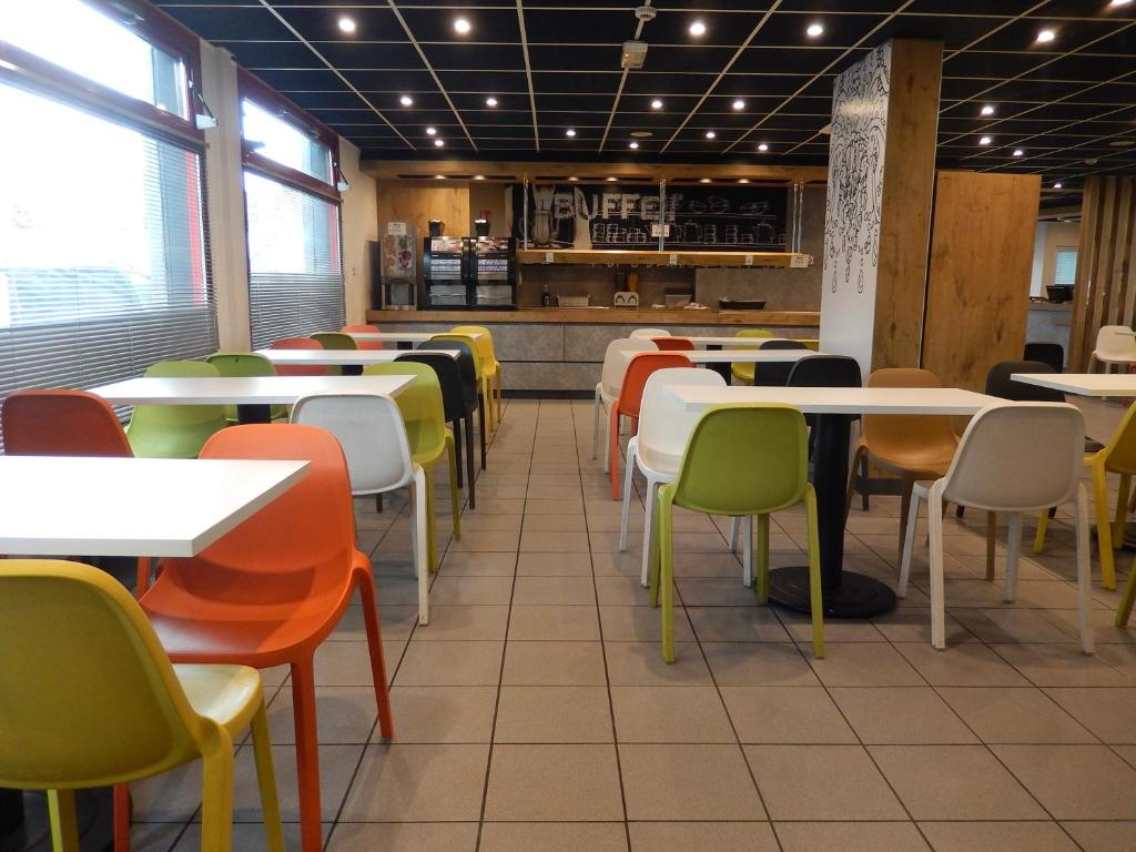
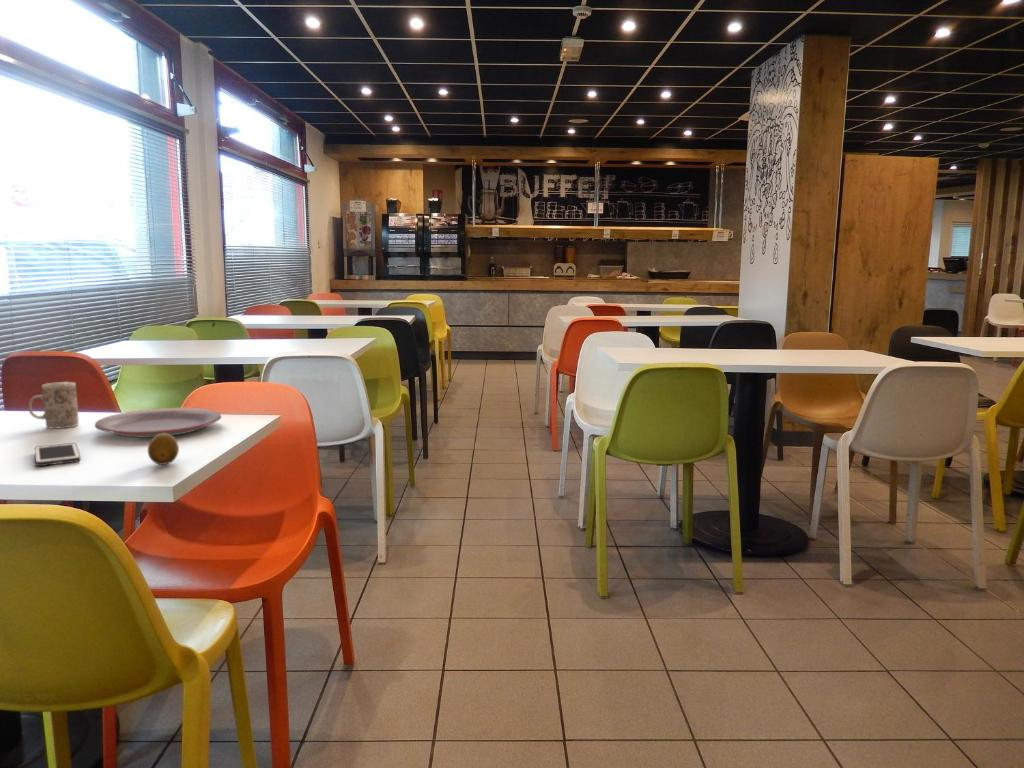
+ fruit (163, 448)
+ plate (160, 423)
+ mug (55, 405)
+ cell phone (57, 454)
